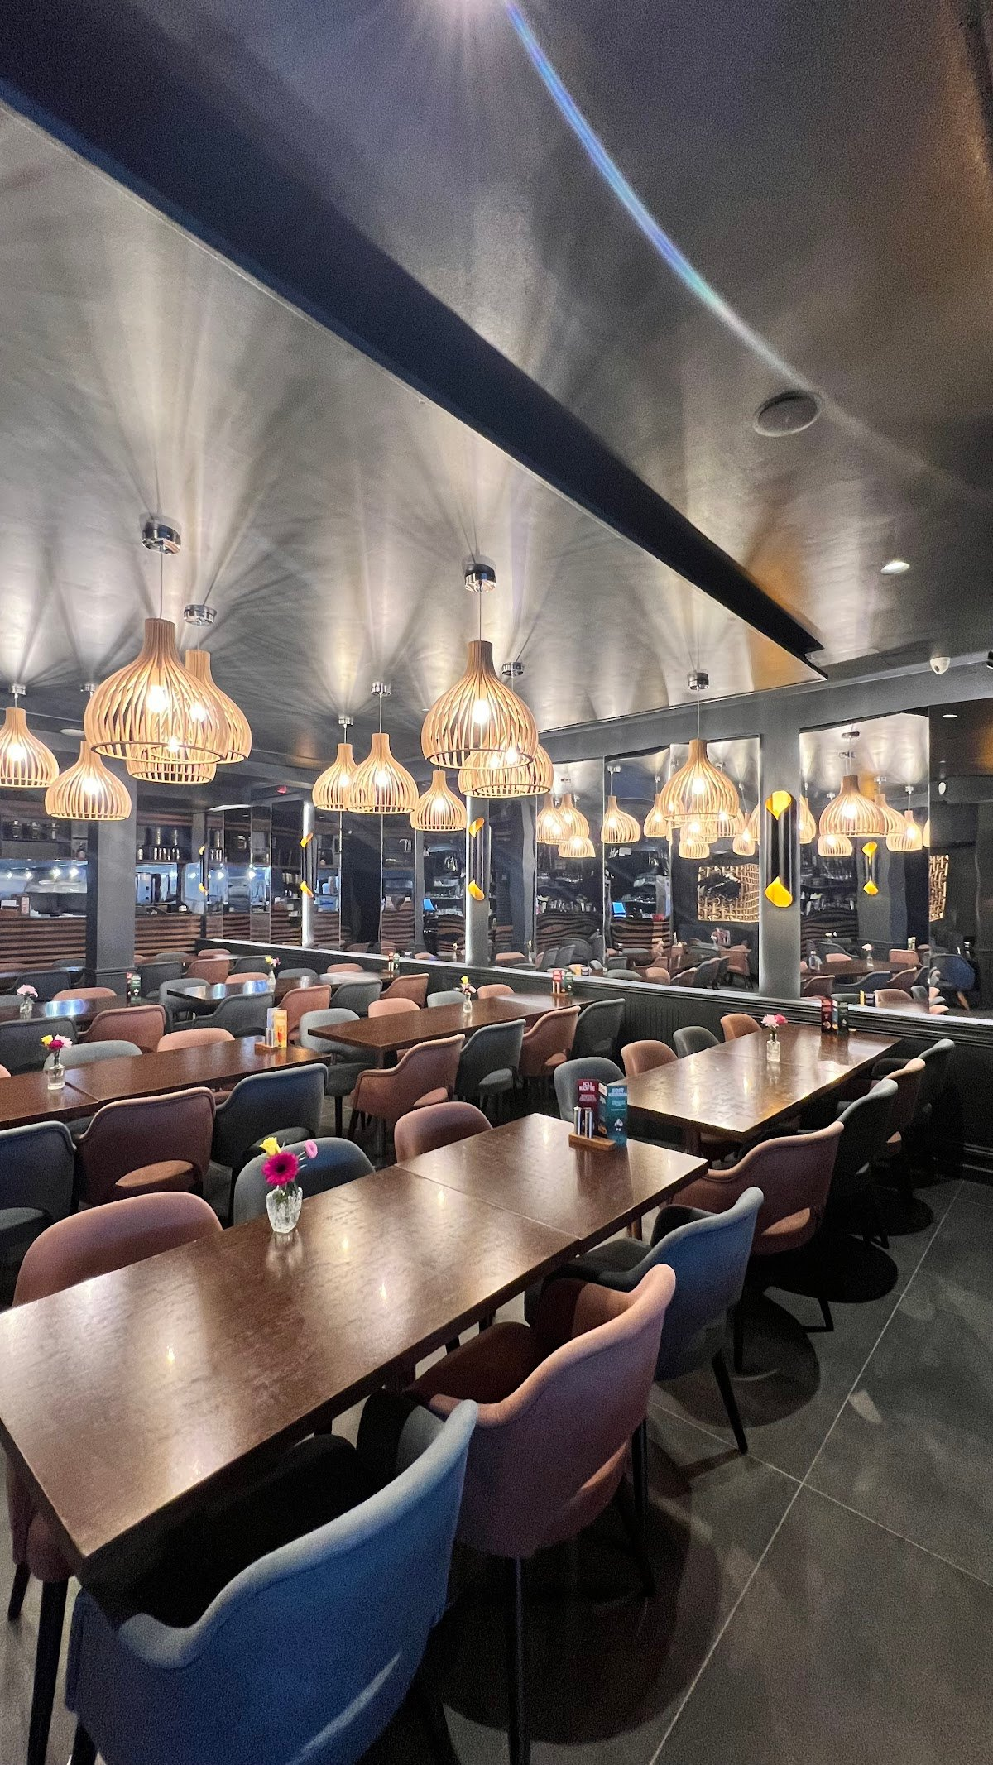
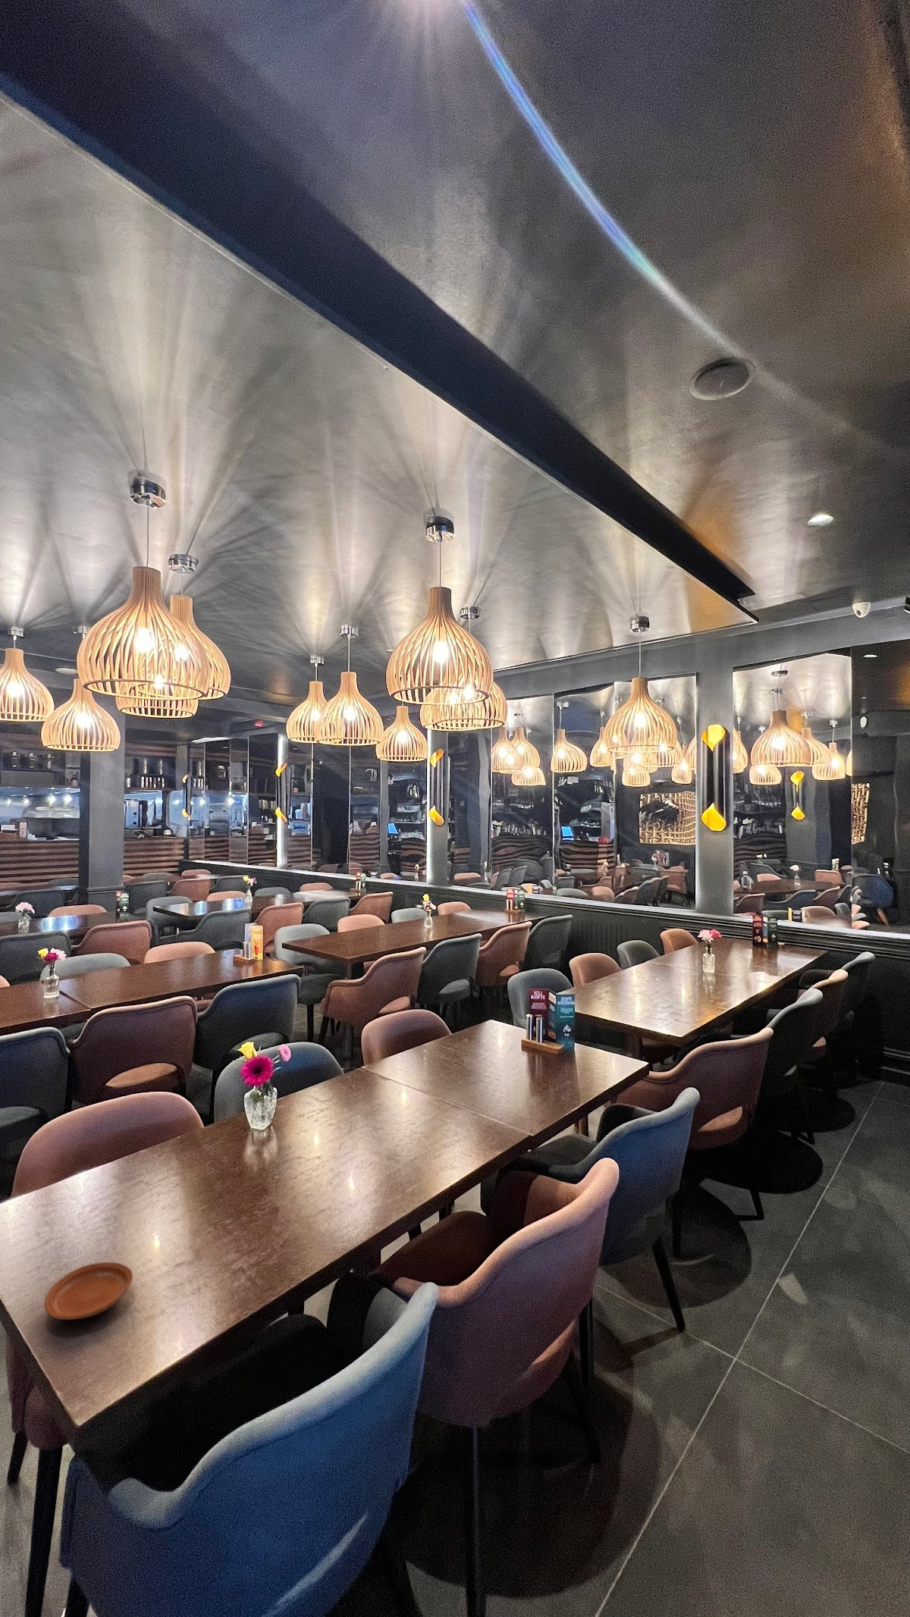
+ plate (89, 1296)
